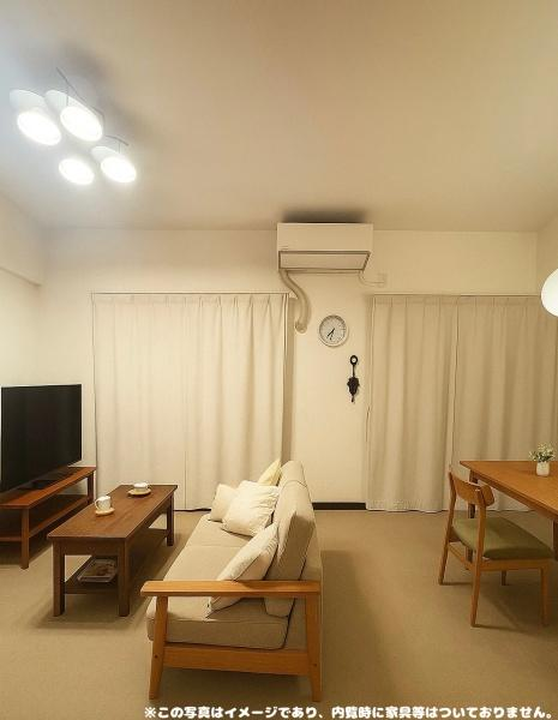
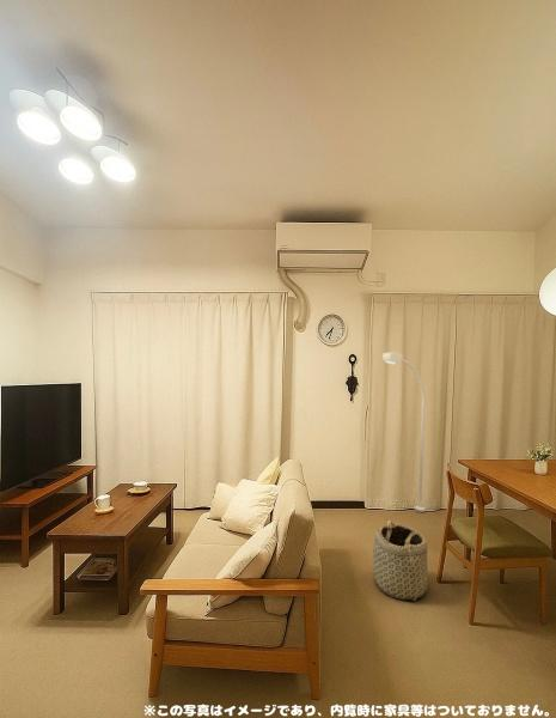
+ basket (401, 558)
+ floor lamp (421, 436)
